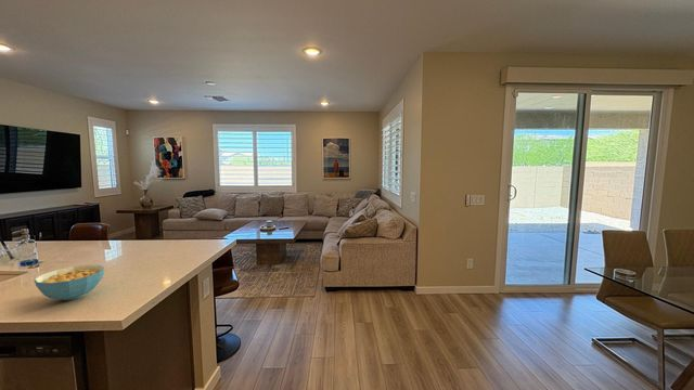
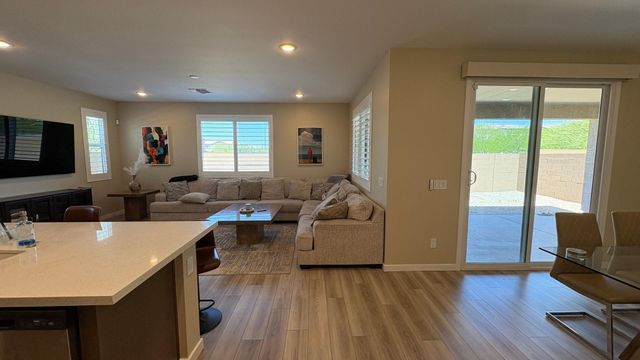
- cereal bowl (72, 285)
